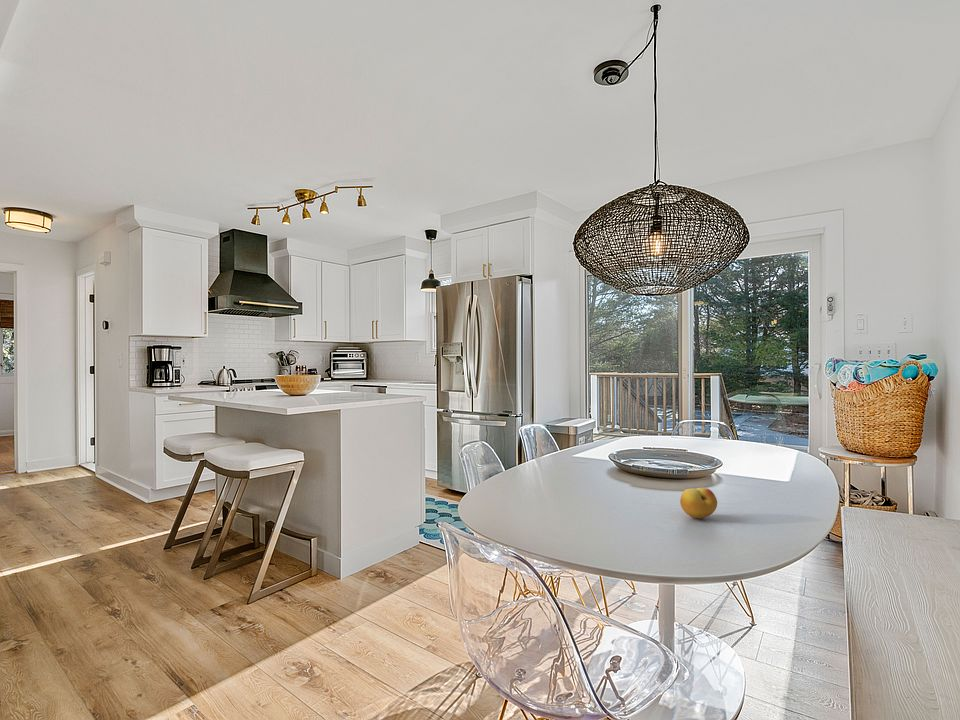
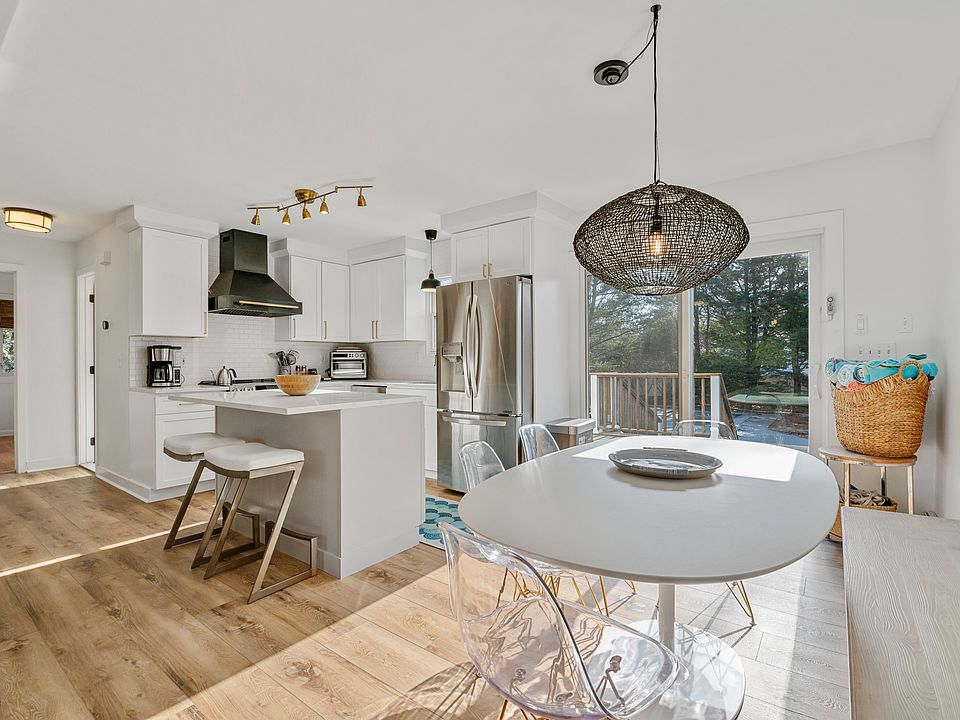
- fruit (698, 502)
